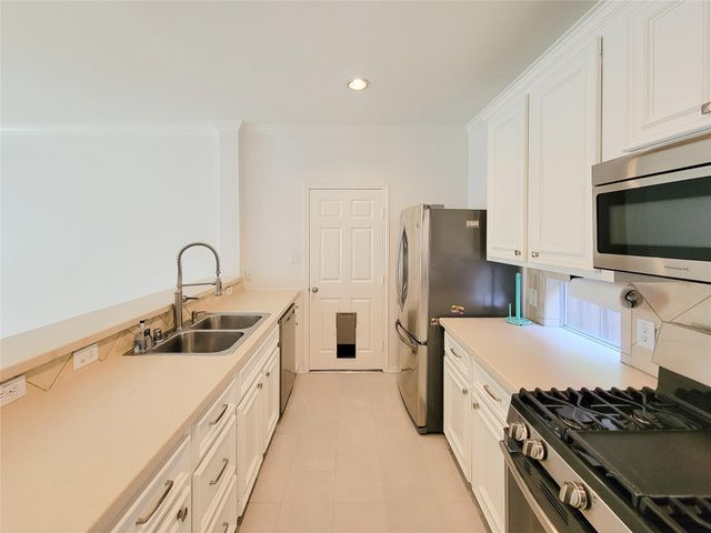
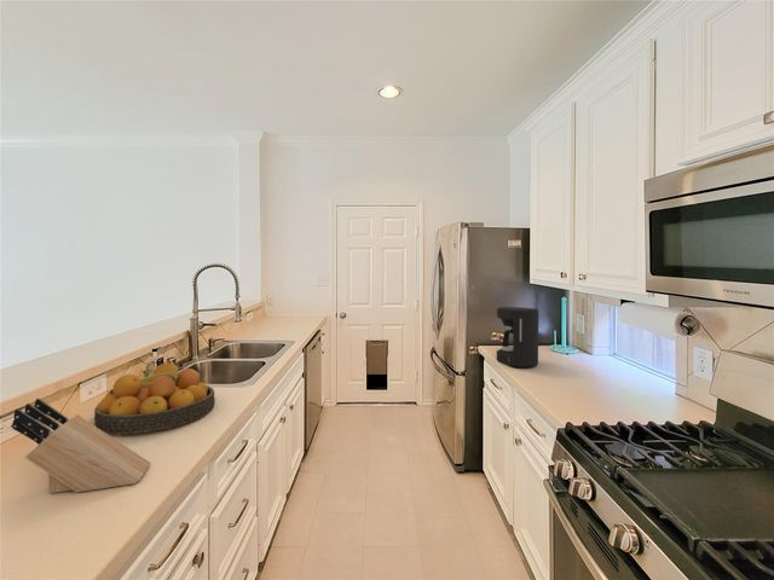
+ coffee maker (515, 335)
+ knife block (82, 440)
+ fruit bowl (158, 390)
